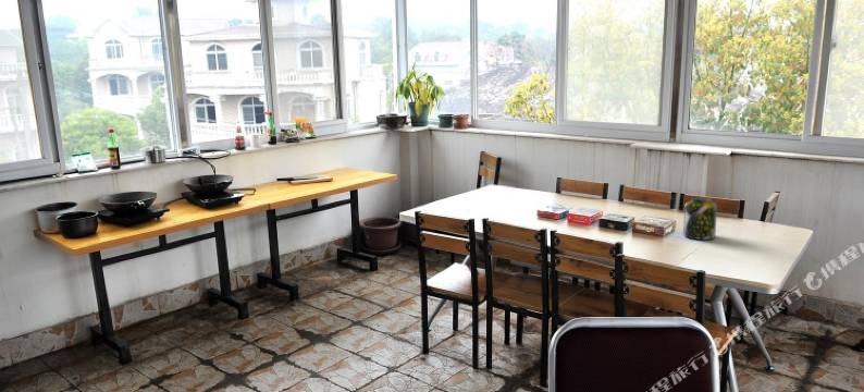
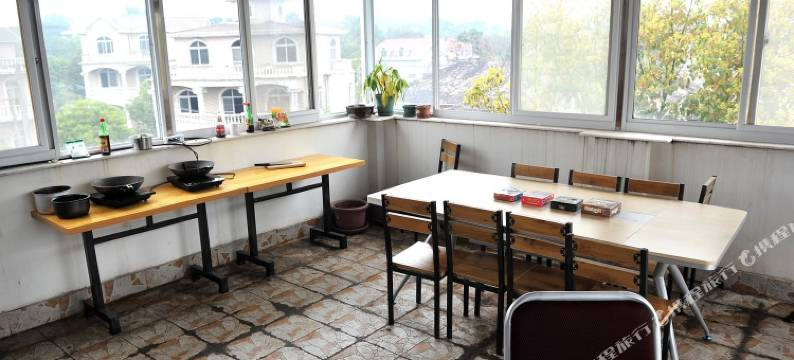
- jar (700, 217)
